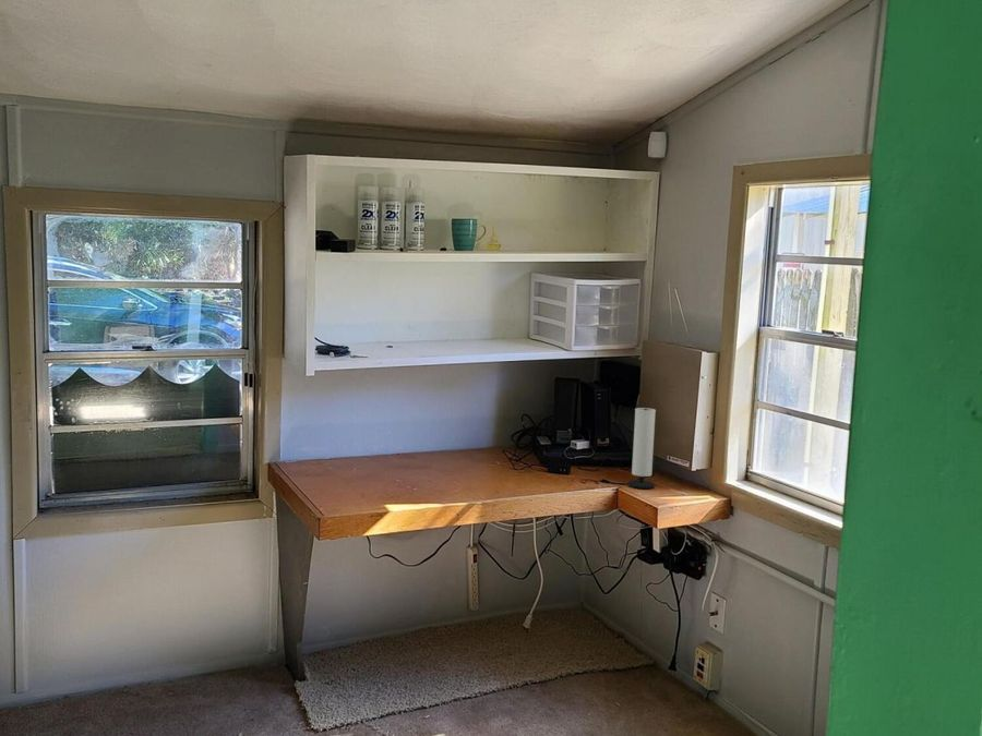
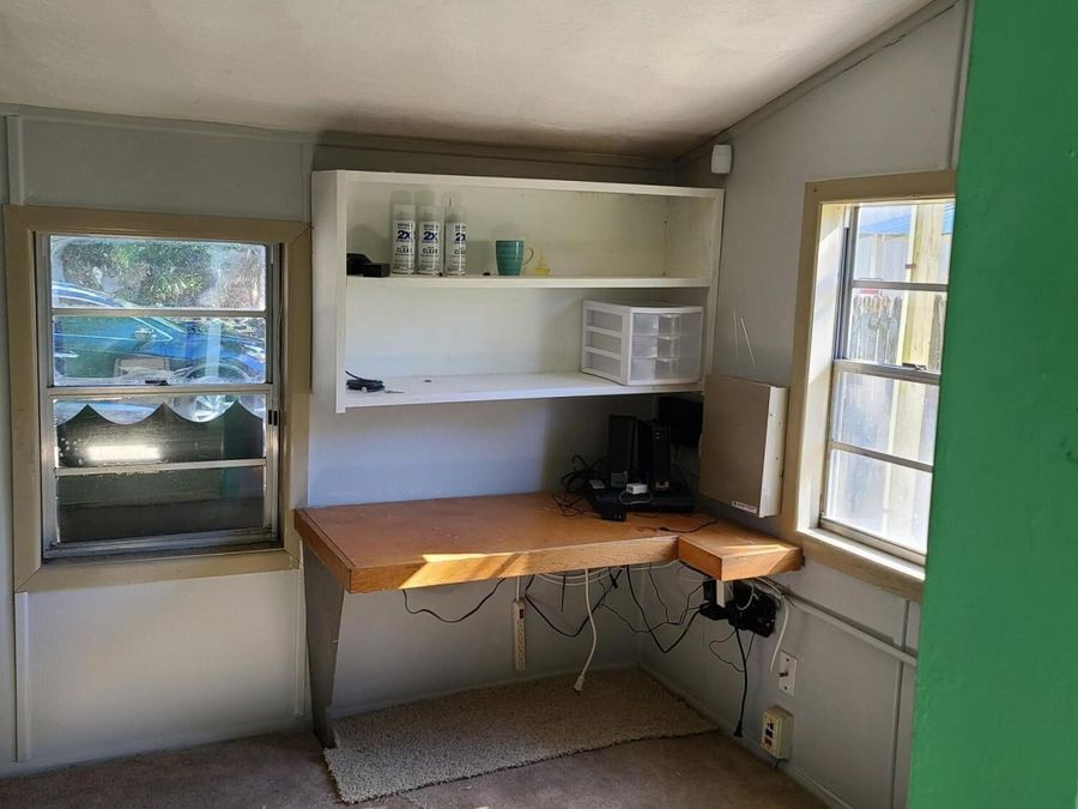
- speaker (643, 447)
